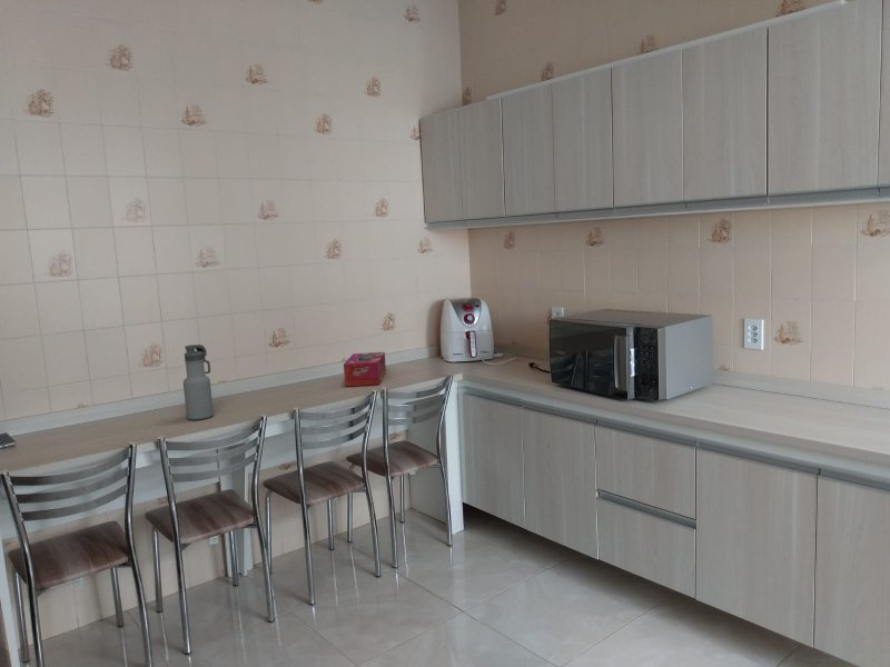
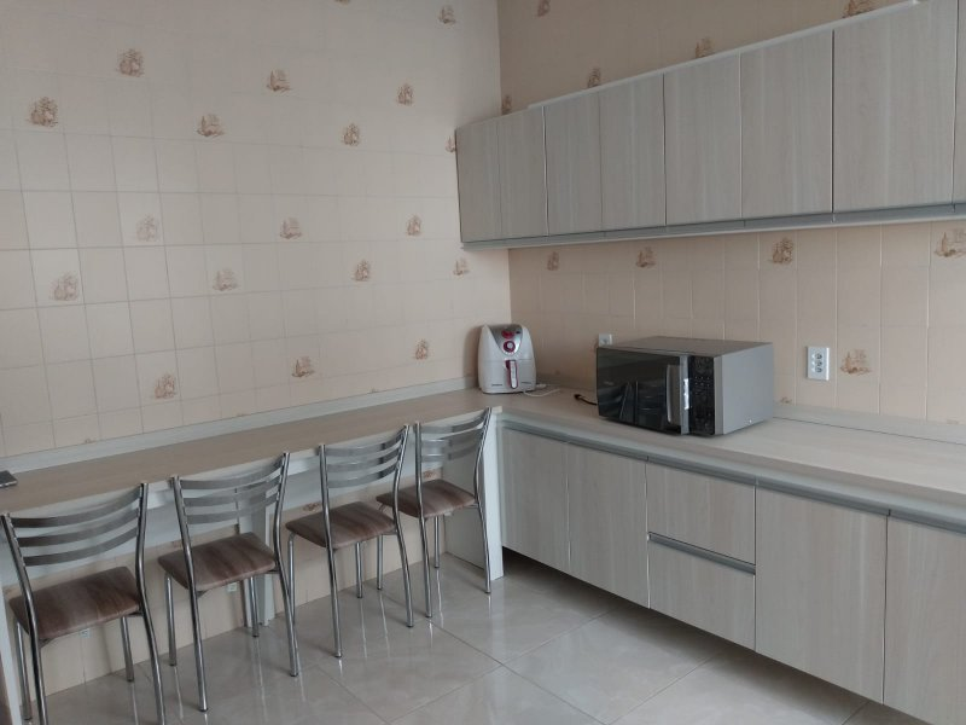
- tissue box (365, 368)
- water bottle (197, 381)
